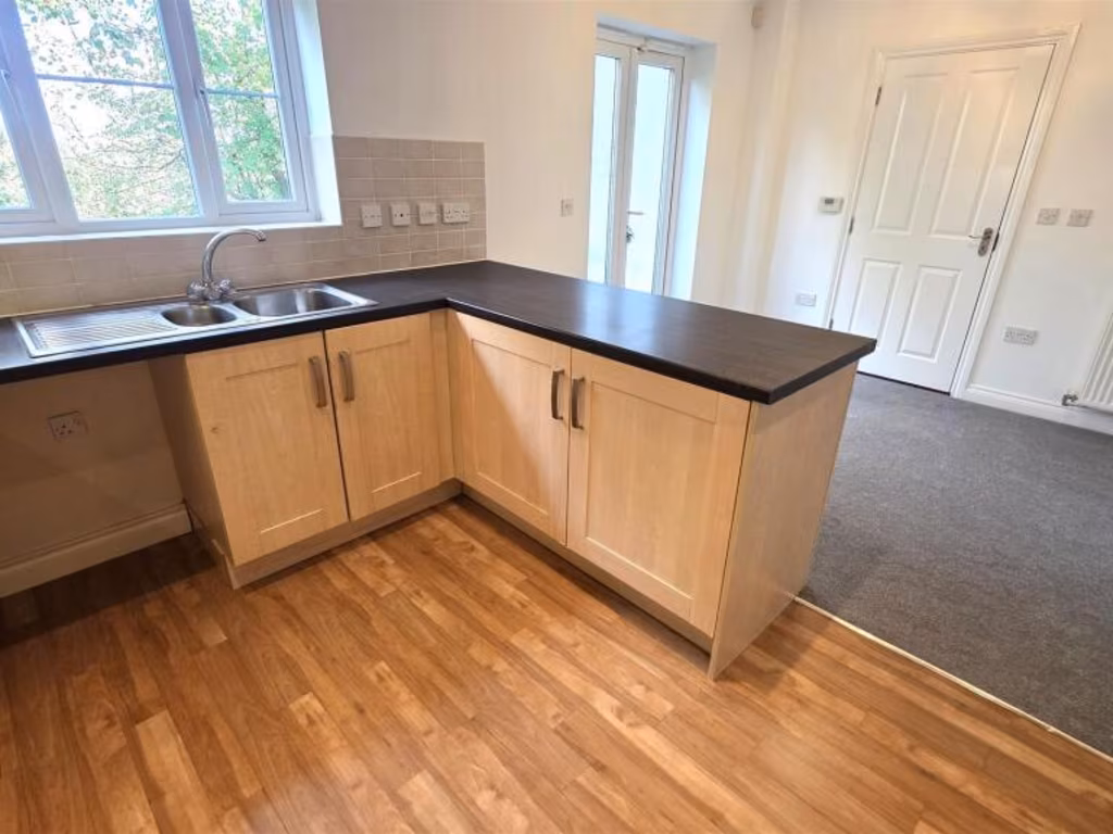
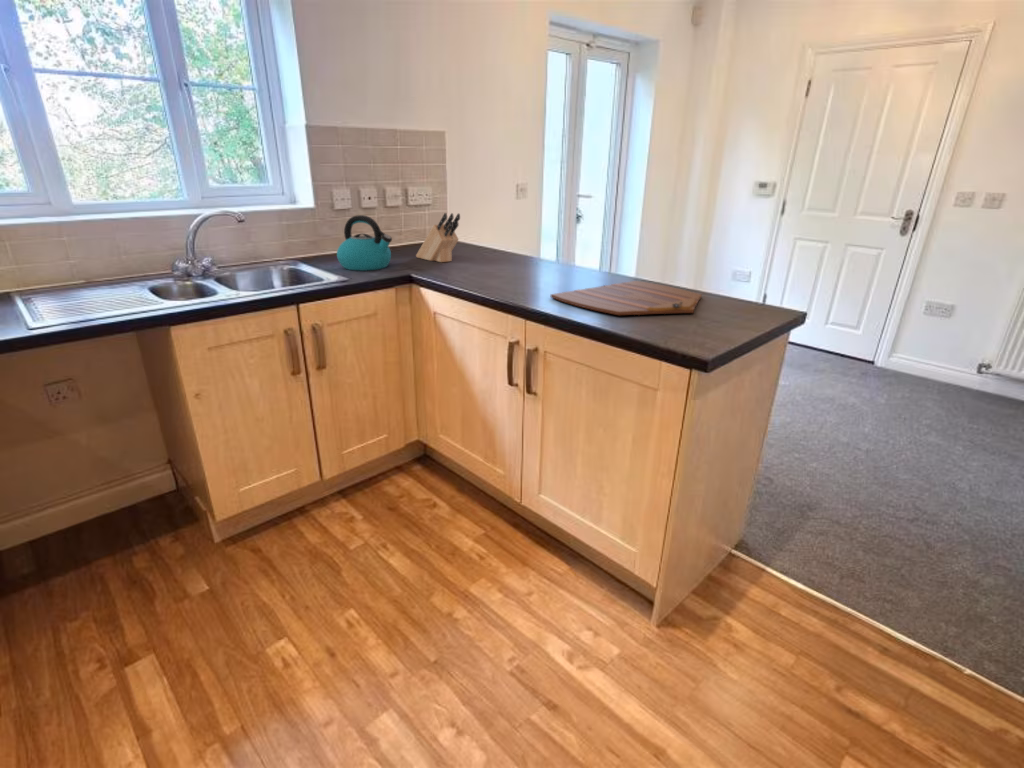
+ cutting board (640, 296)
+ knife block (438, 236)
+ kettle (366, 242)
